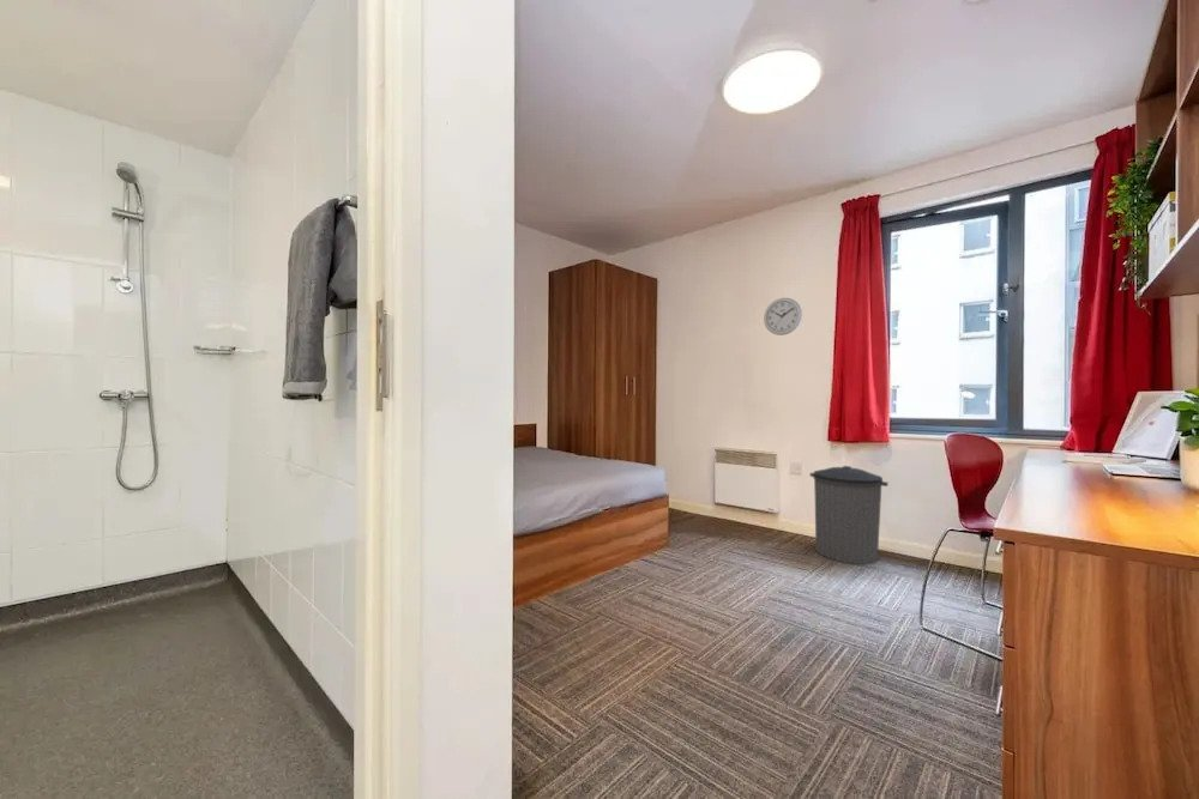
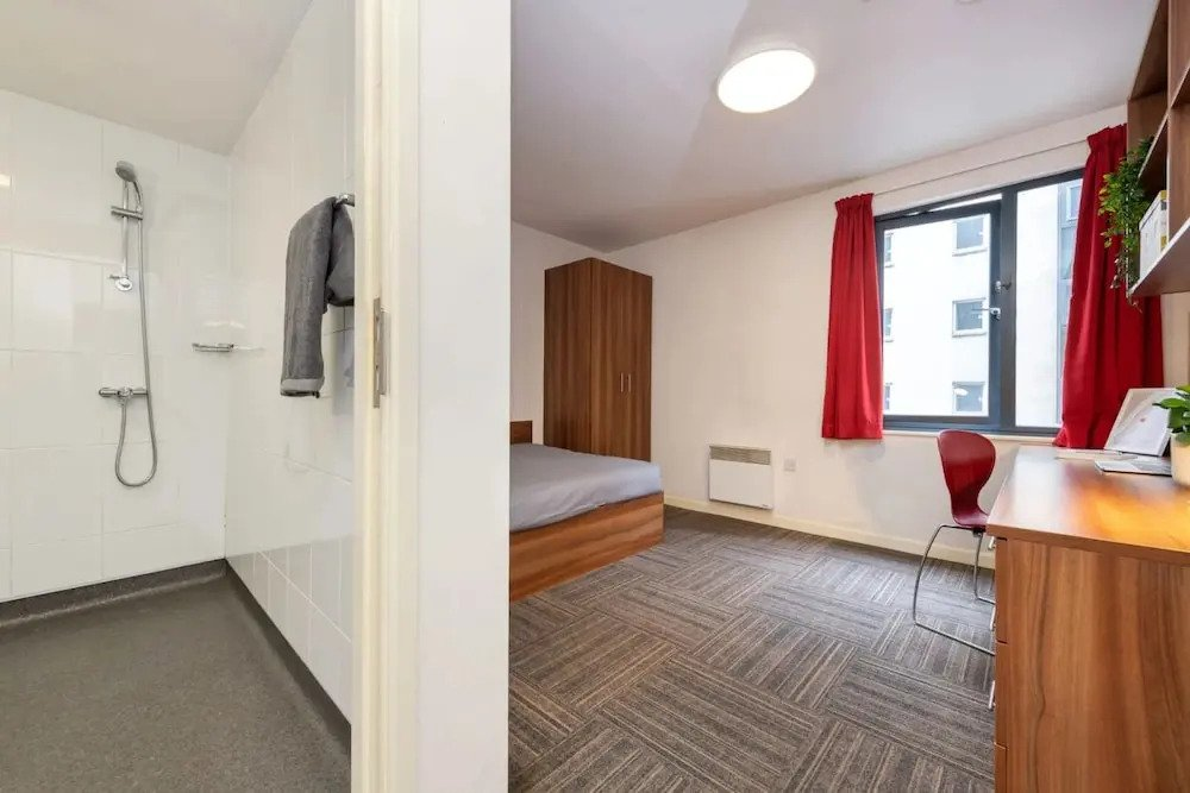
- trash can (846, 509)
- wall clock (782, 316)
